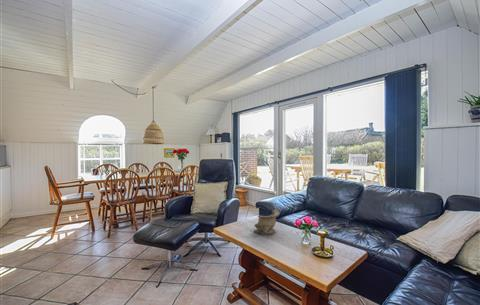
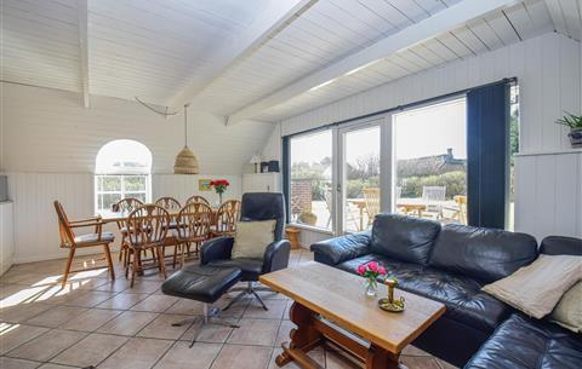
- decorative bowl (266, 222)
